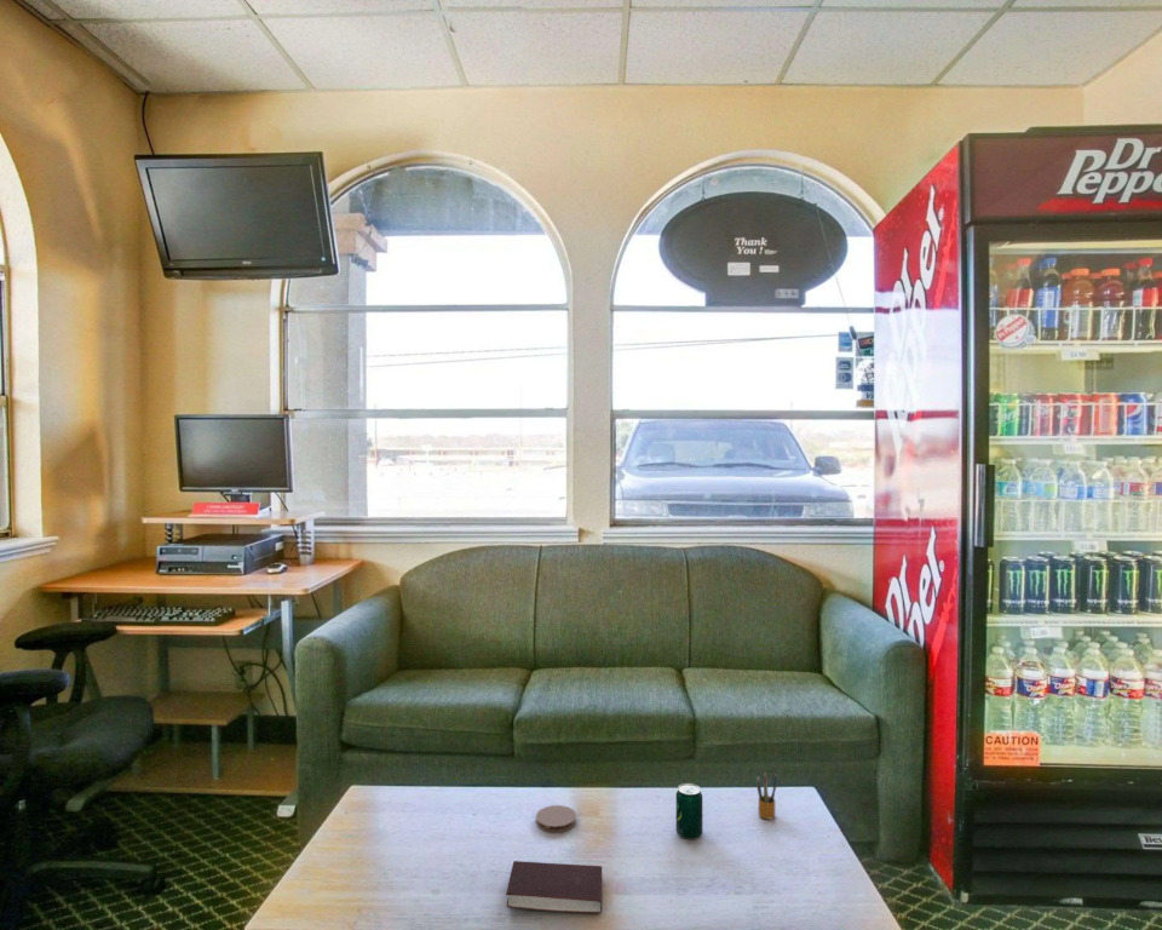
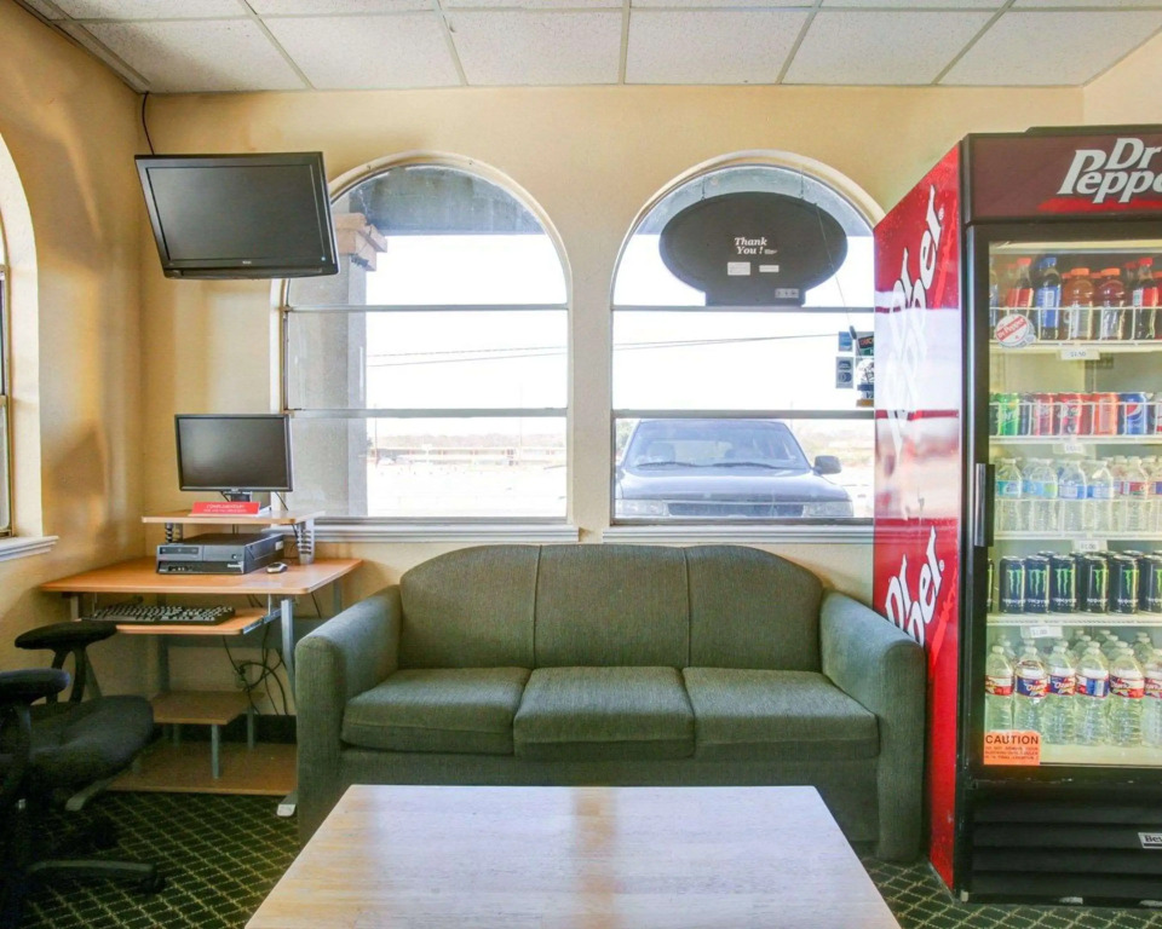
- book (556, 884)
- pencil box (767, 796)
- coaster (556, 817)
- beverage can (689, 810)
